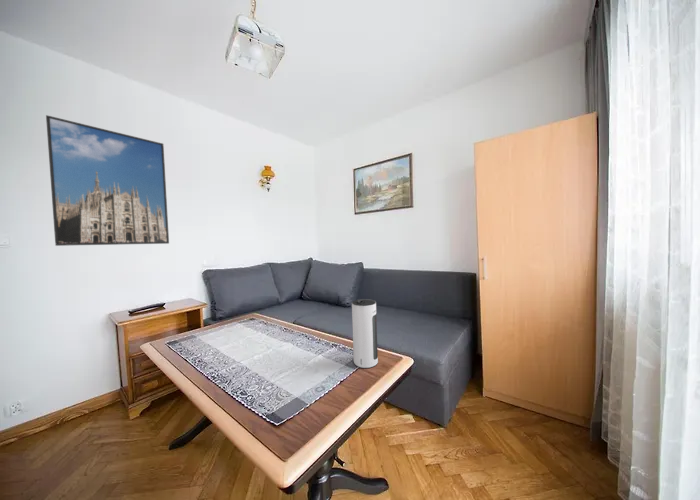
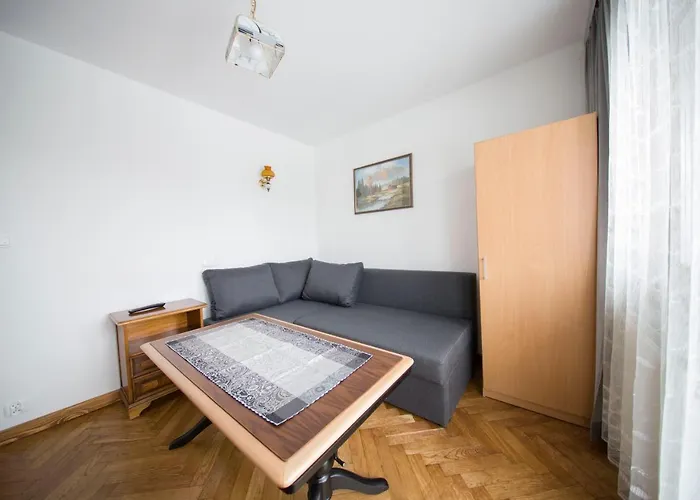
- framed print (116, 188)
- speaker (364, 331)
